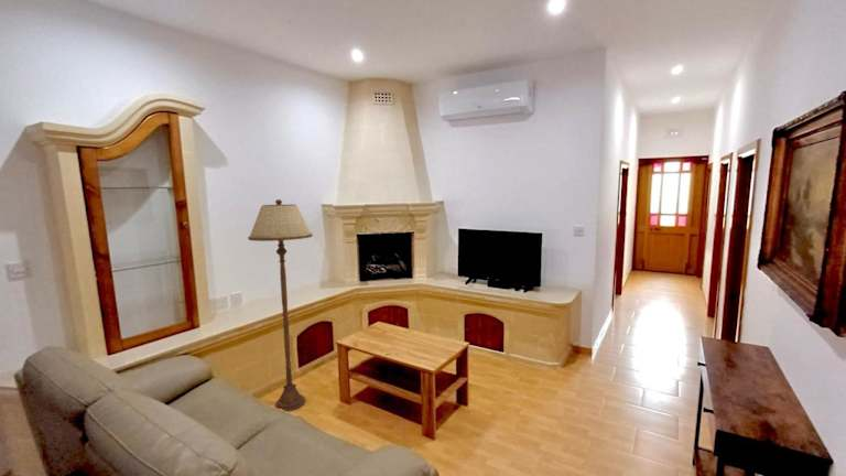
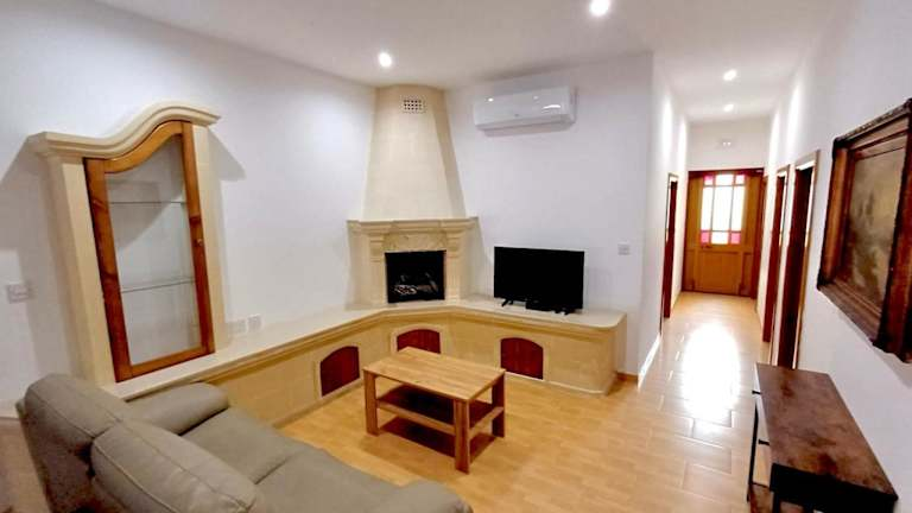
- floor lamp (284, 304)
